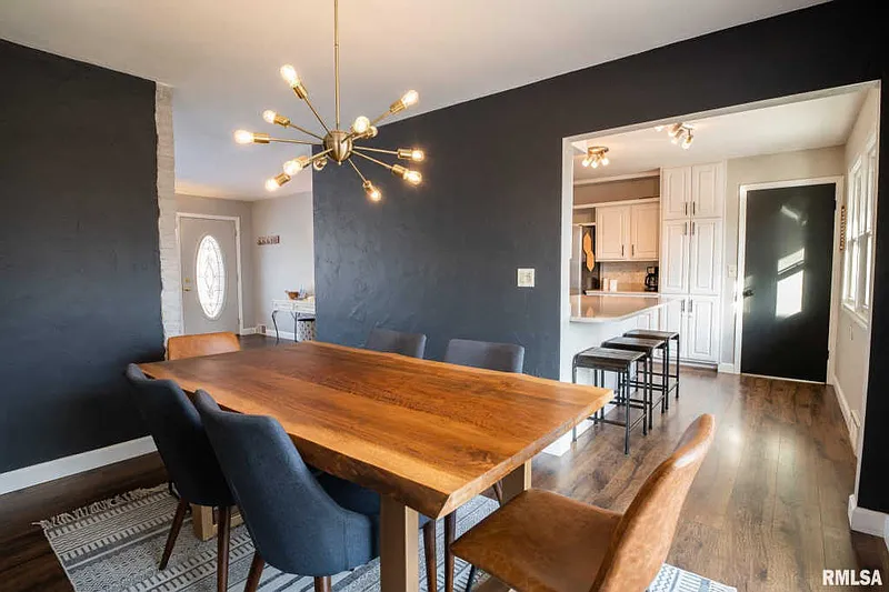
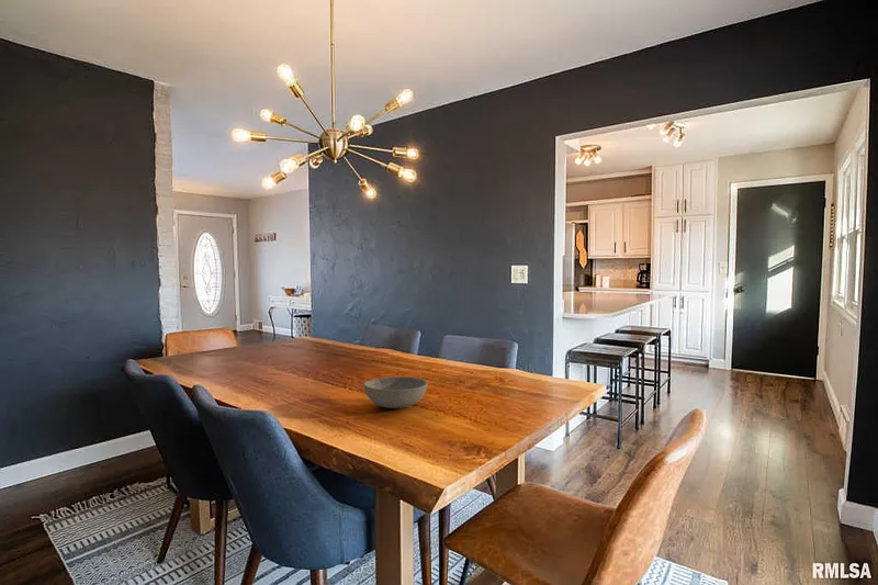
+ bowl (395, 394)
